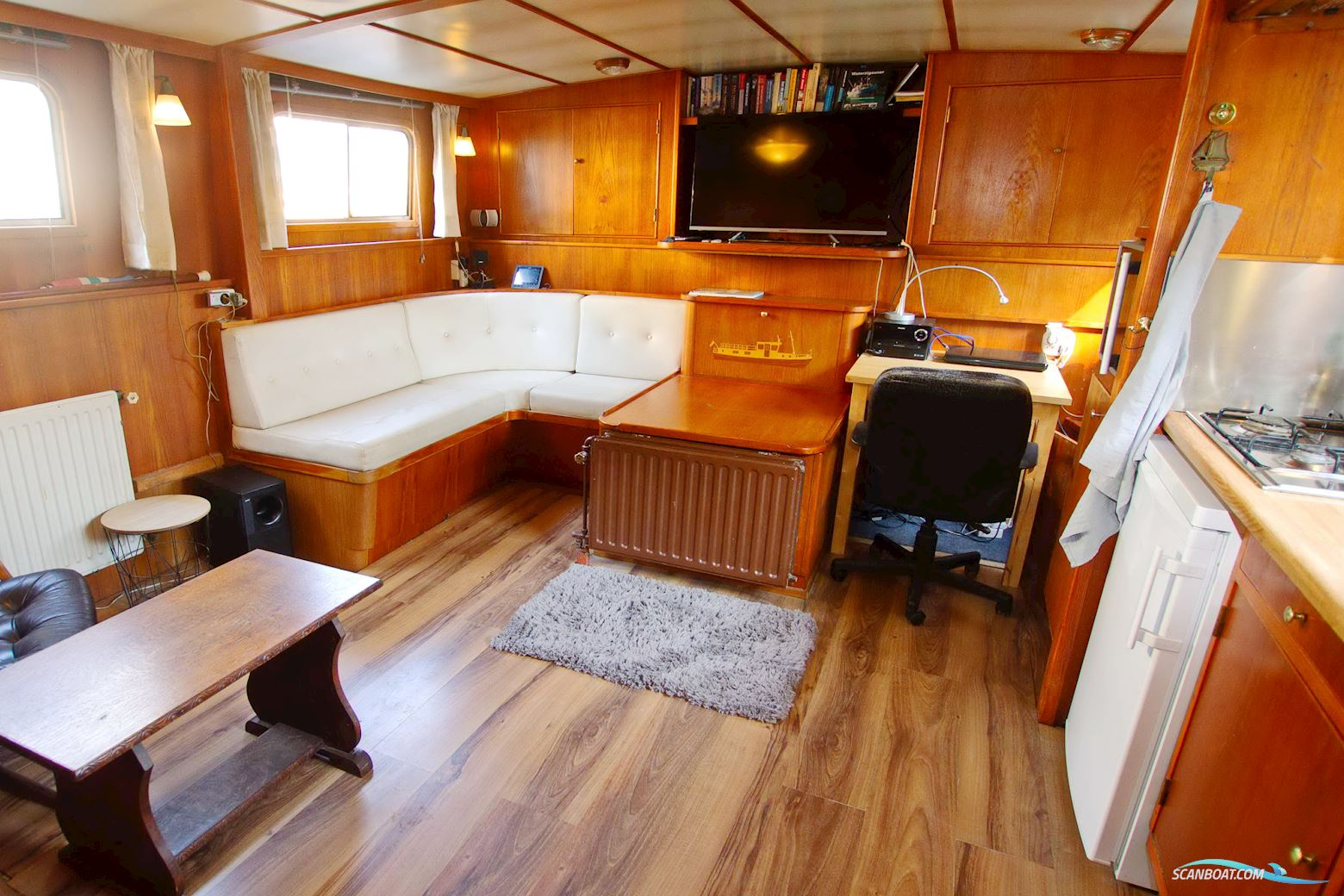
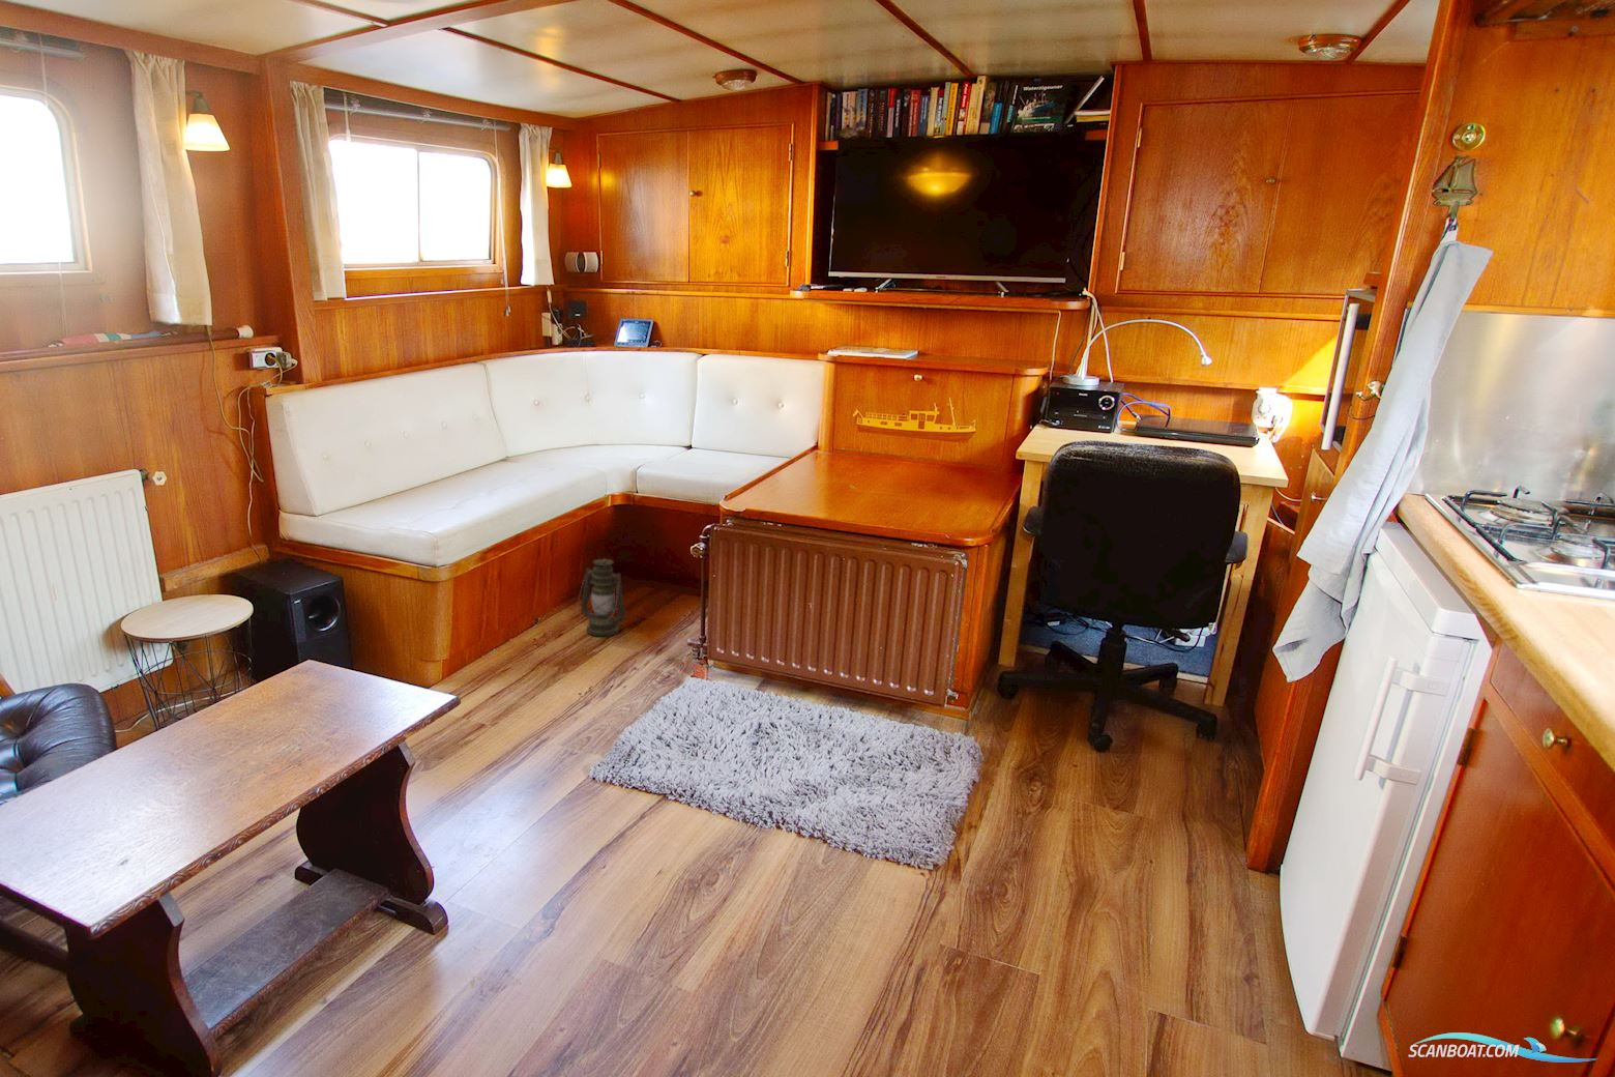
+ lantern (602, 595)
